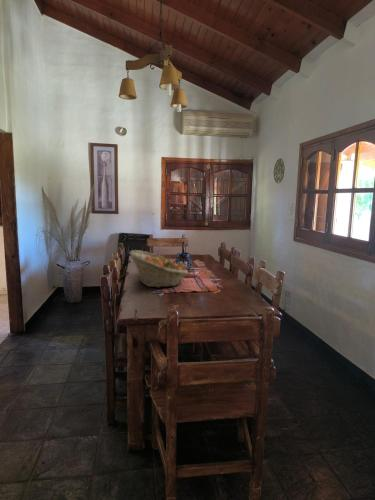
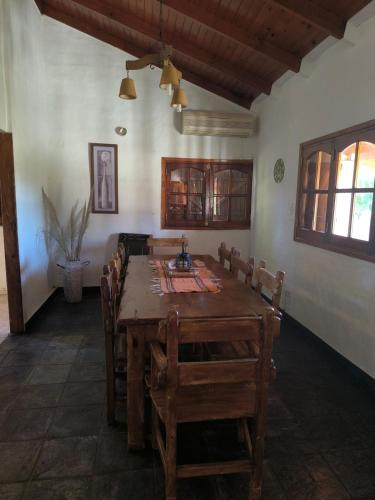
- fruit basket (158, 266)
